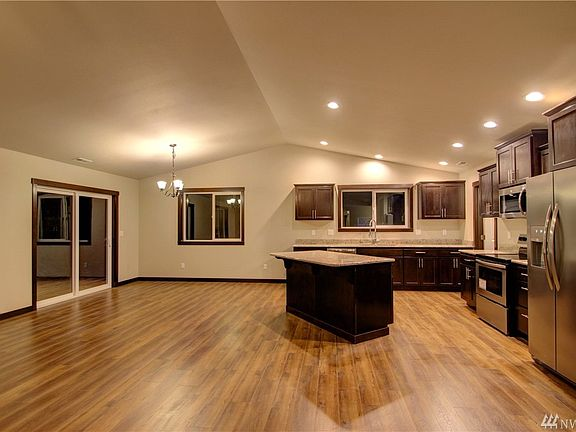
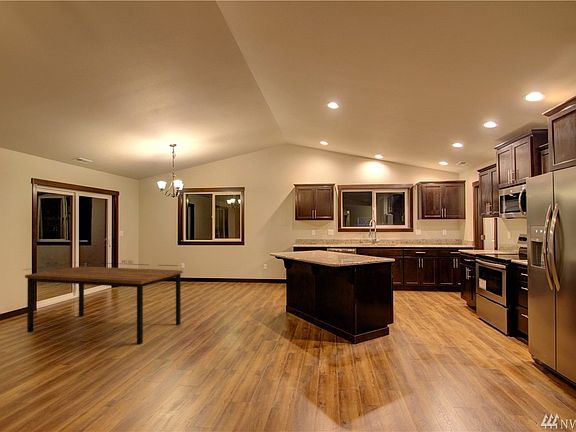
+ dining table (106, 285)
